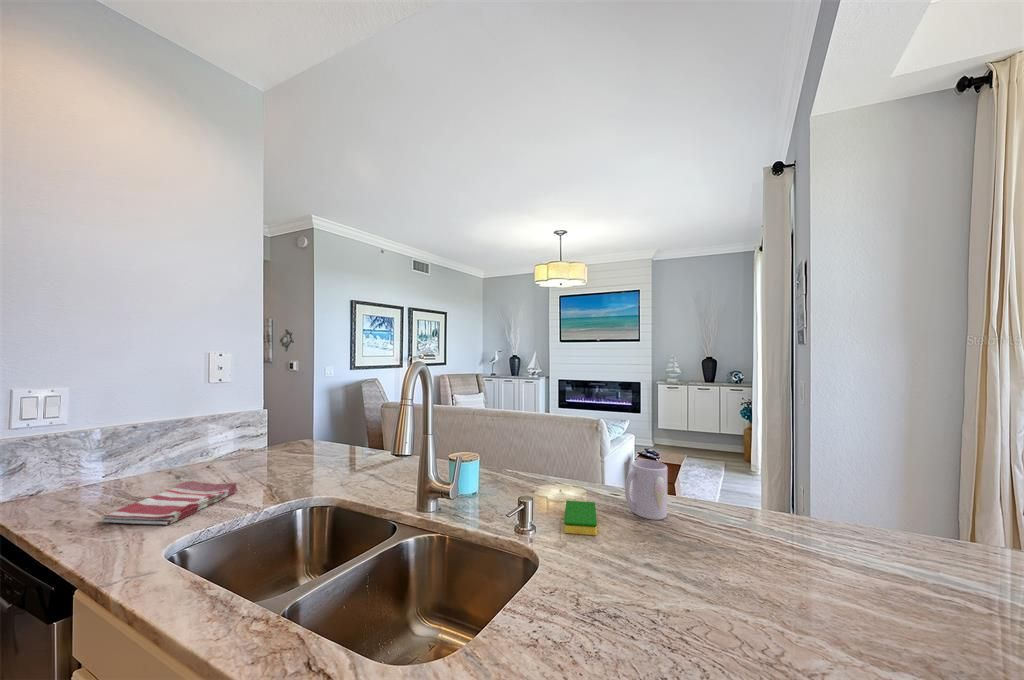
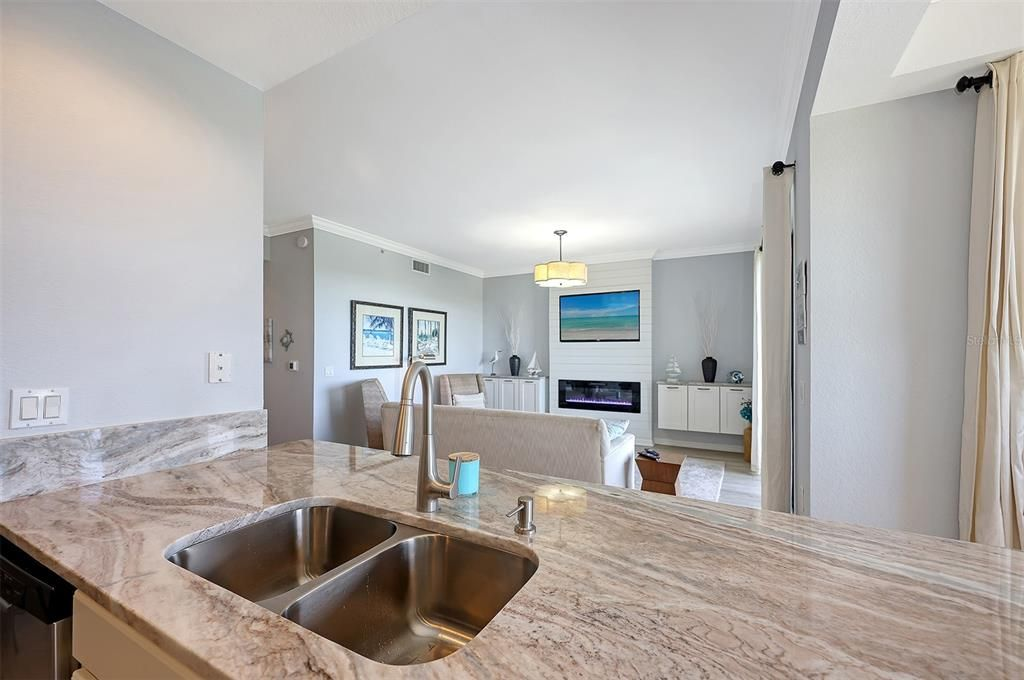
- dish sponge (580, 516)
- mug (644, 488)
- dish towel (176, 500)
